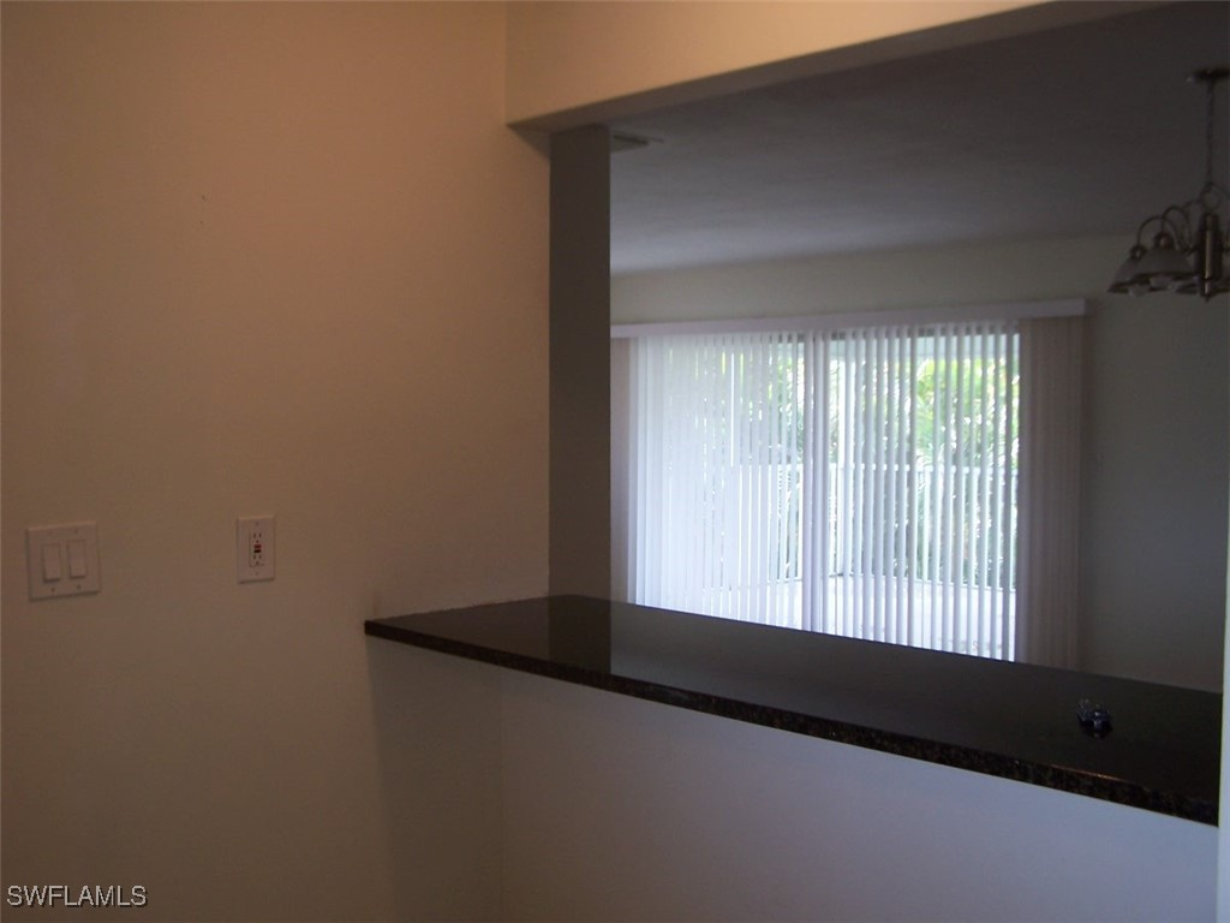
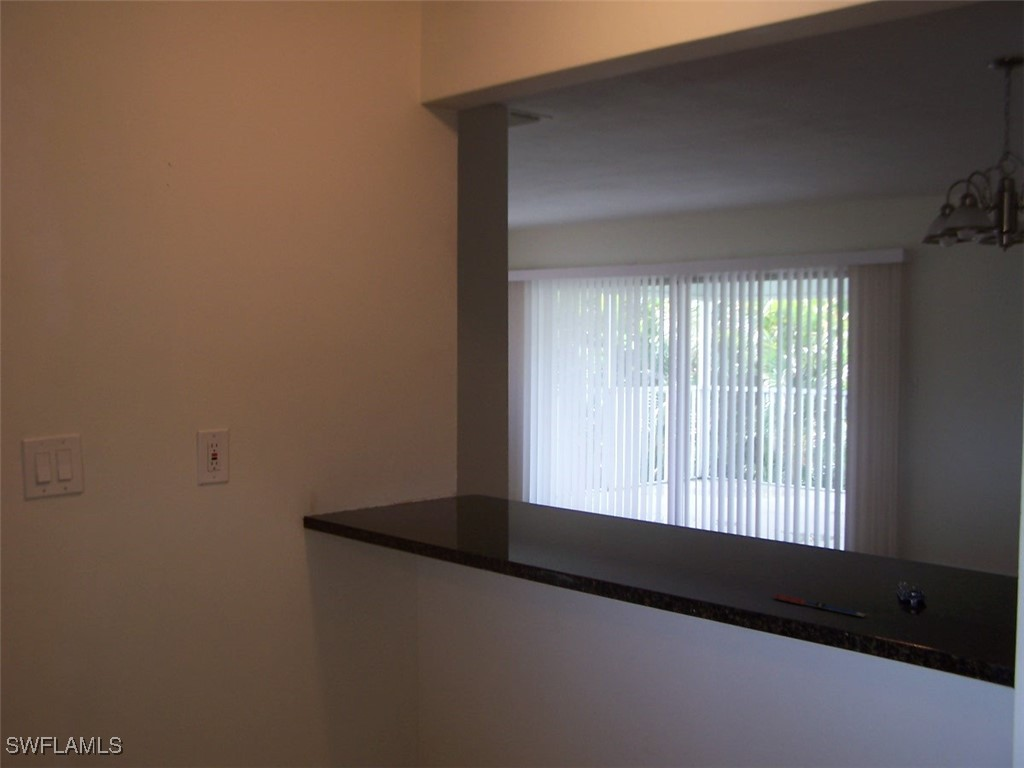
+ pen (818, 604)
